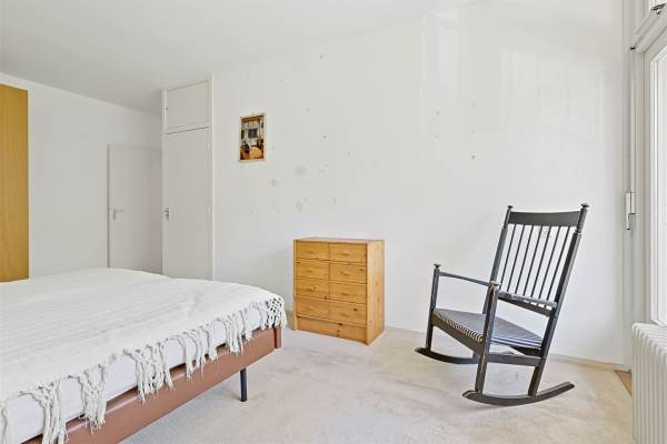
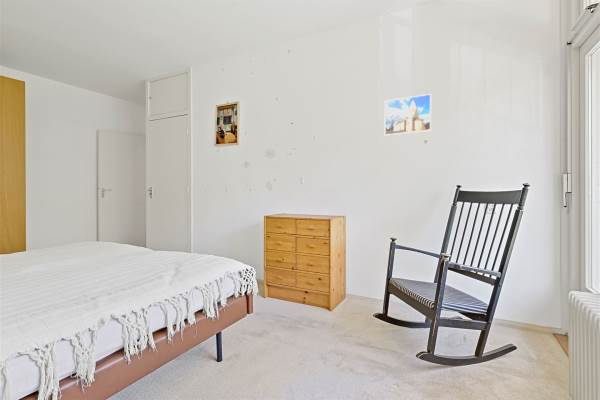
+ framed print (407, 115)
